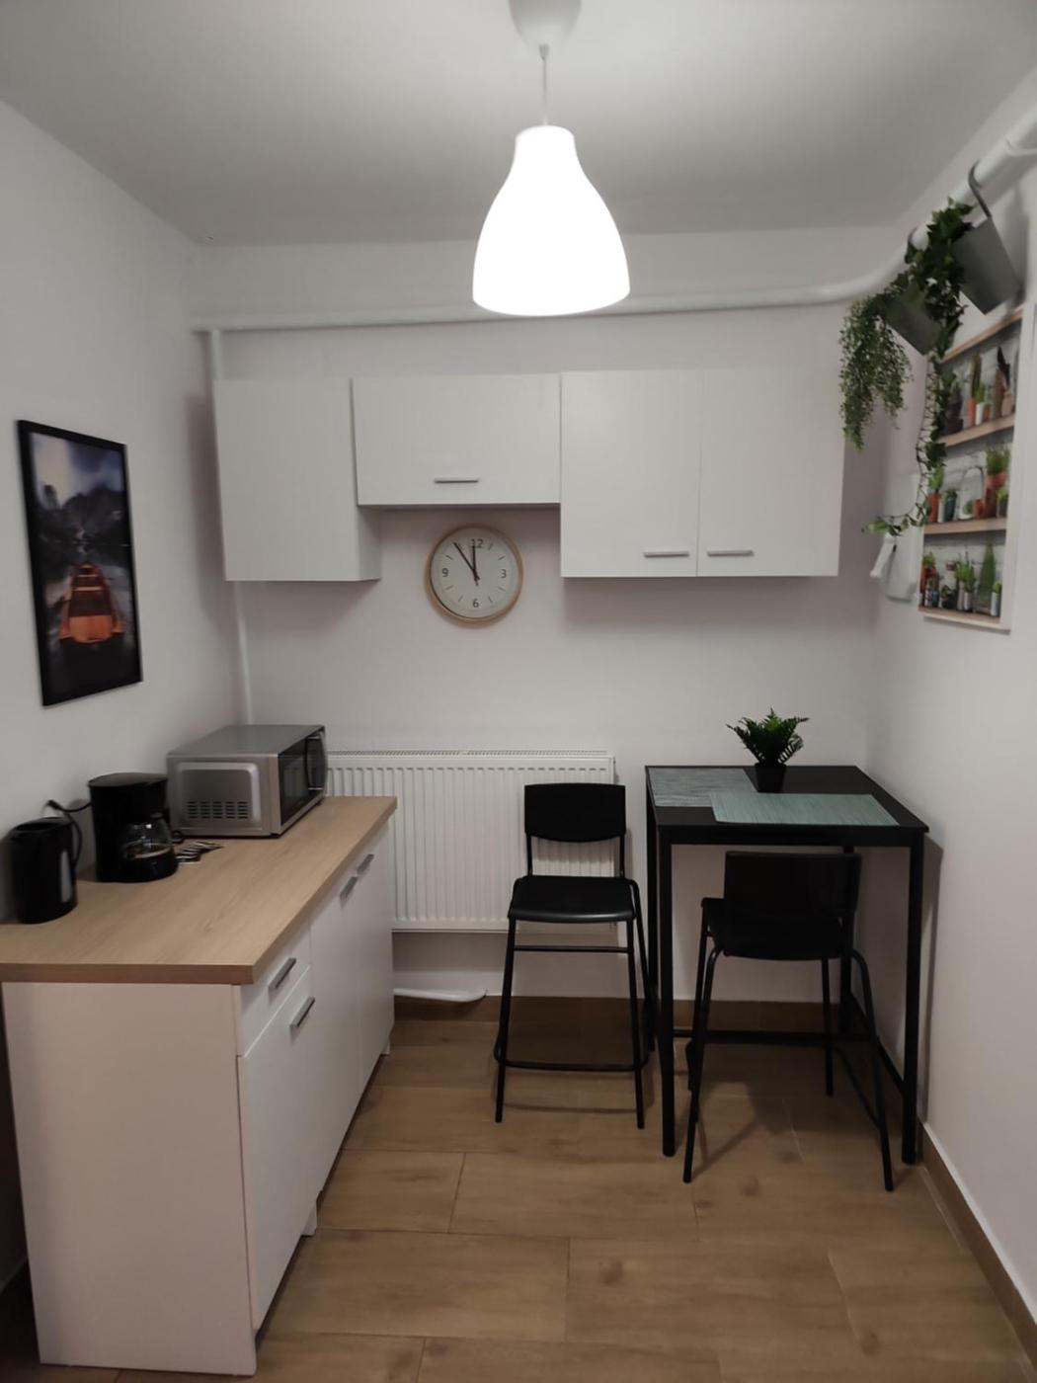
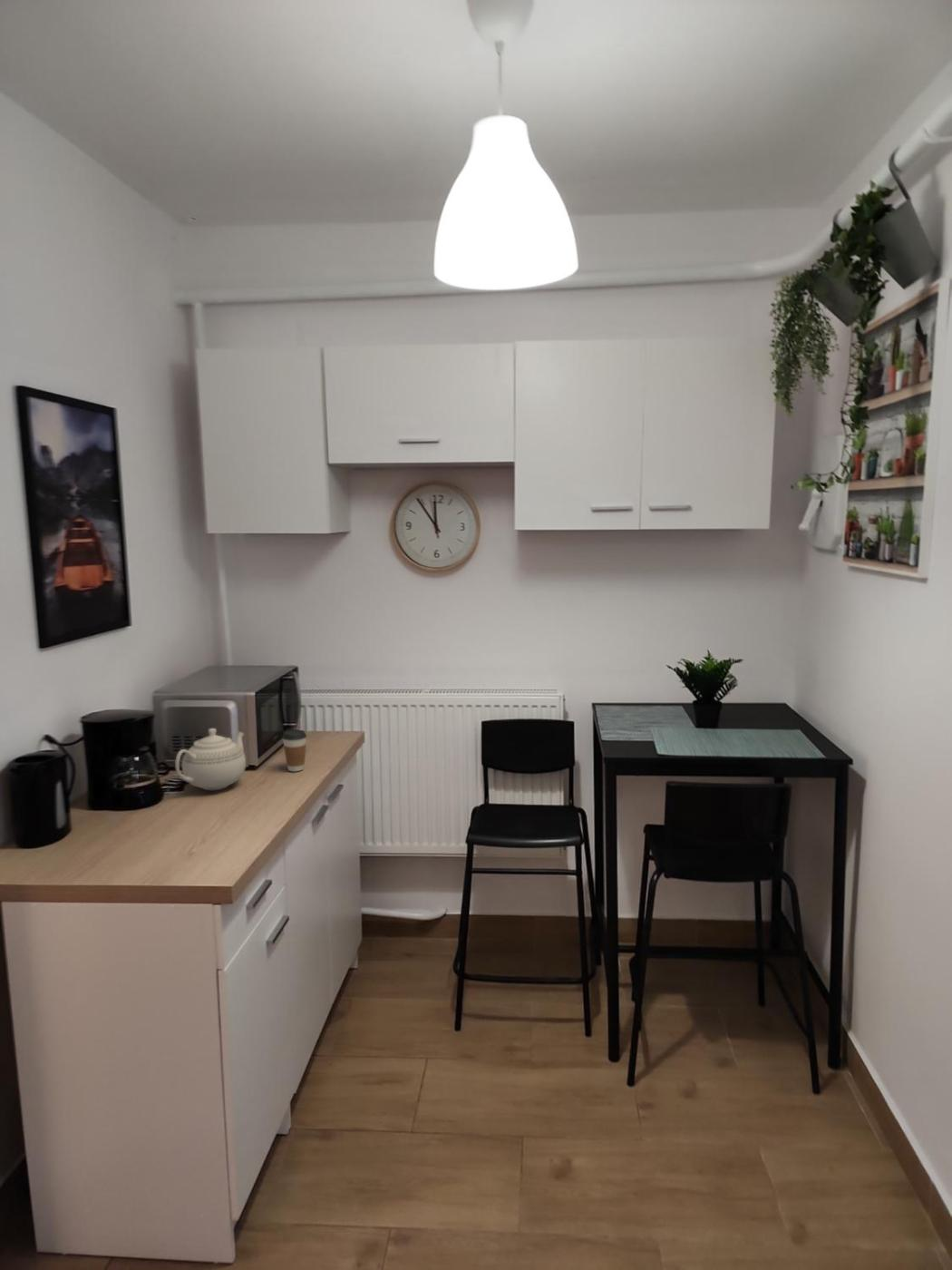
+ coffee cup (295, 750)
+ teapot (212, 757)
